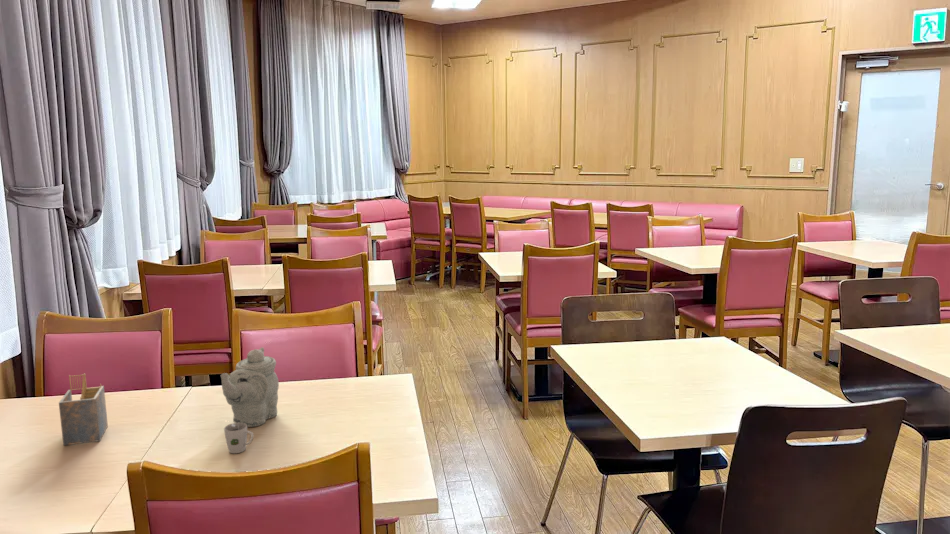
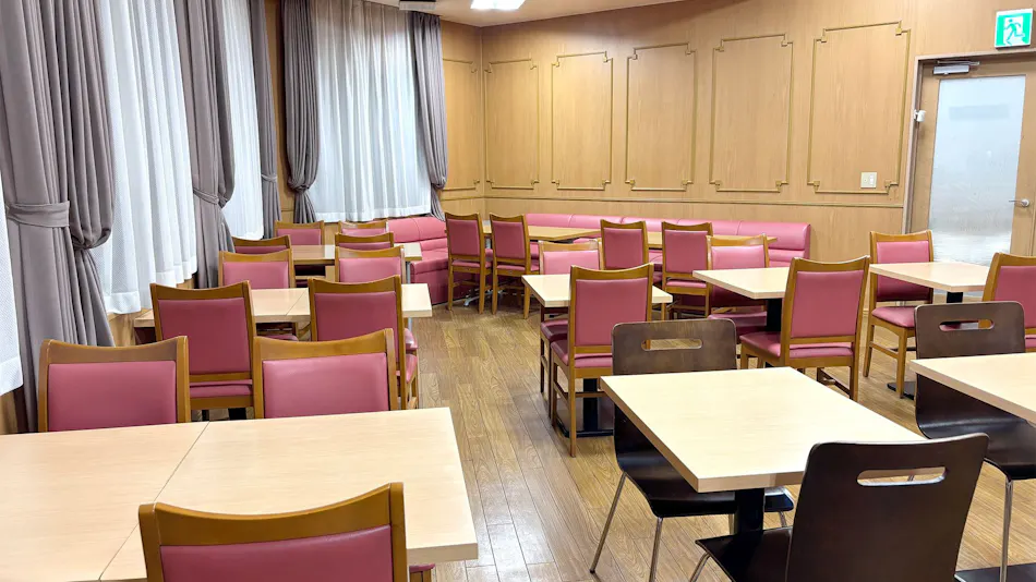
- cup (239, 430)
- napkin holder (83, 407)
- teapot (248, 387)
